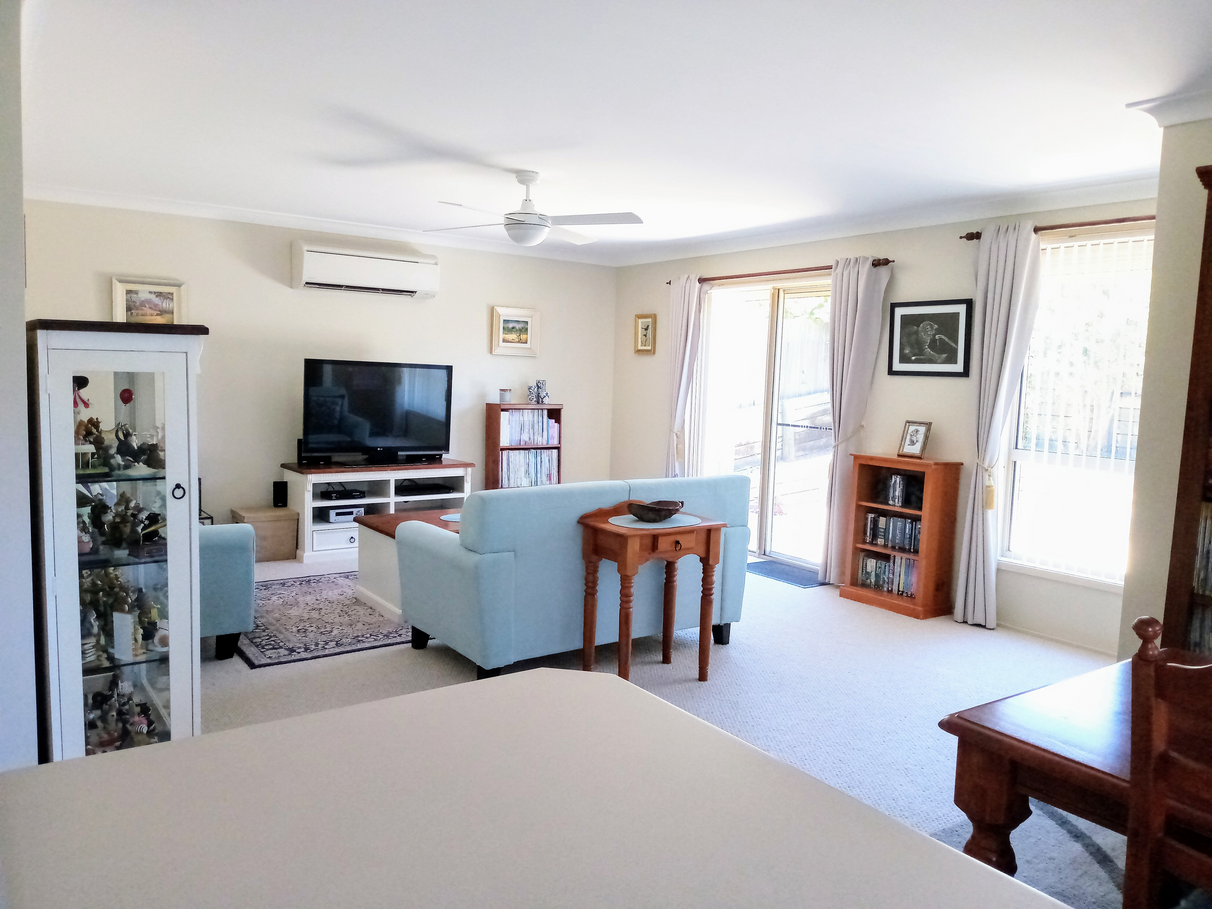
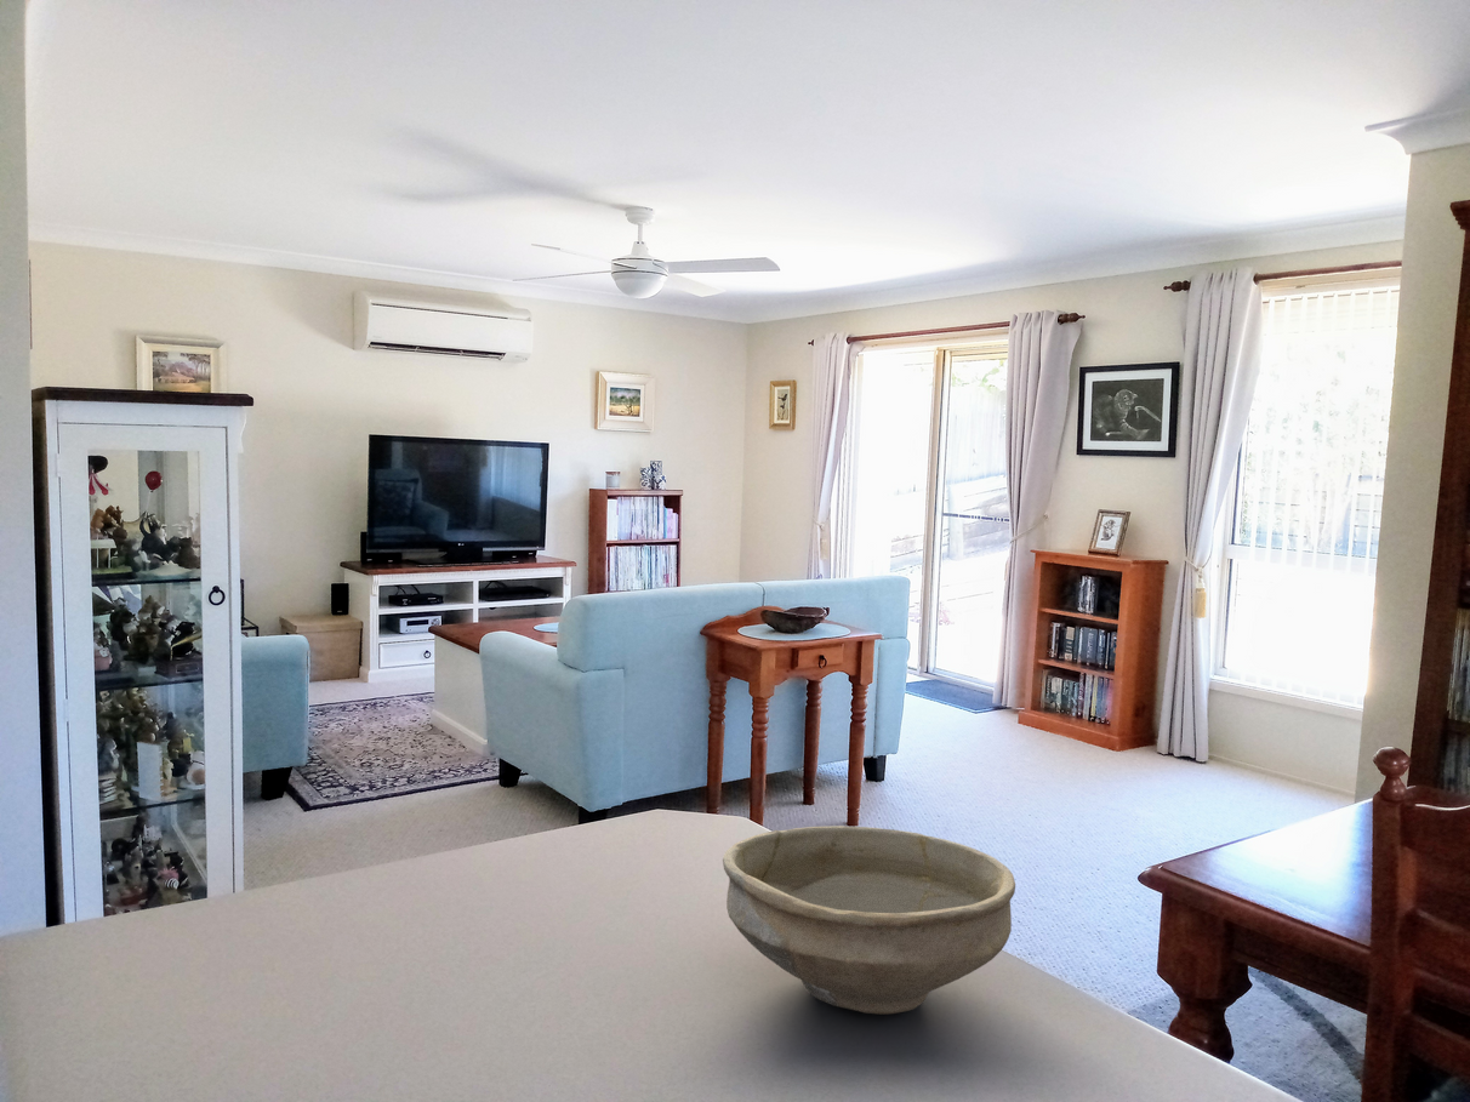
+ bowl (864, 921)
